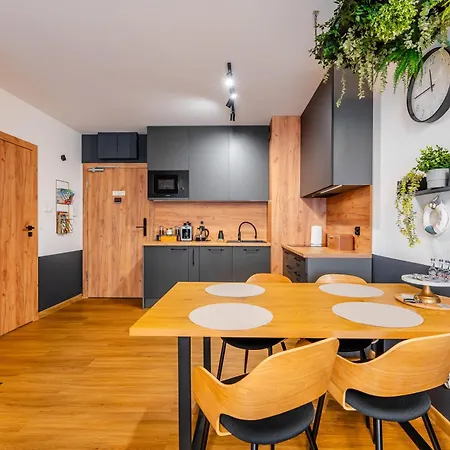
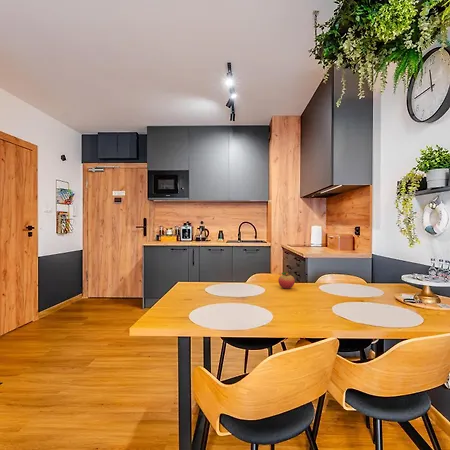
+ fruit (286, 279)
